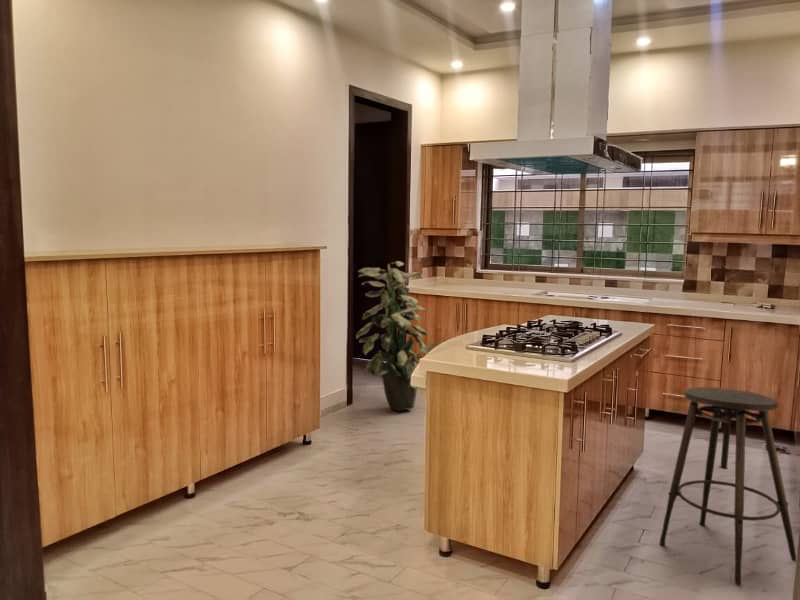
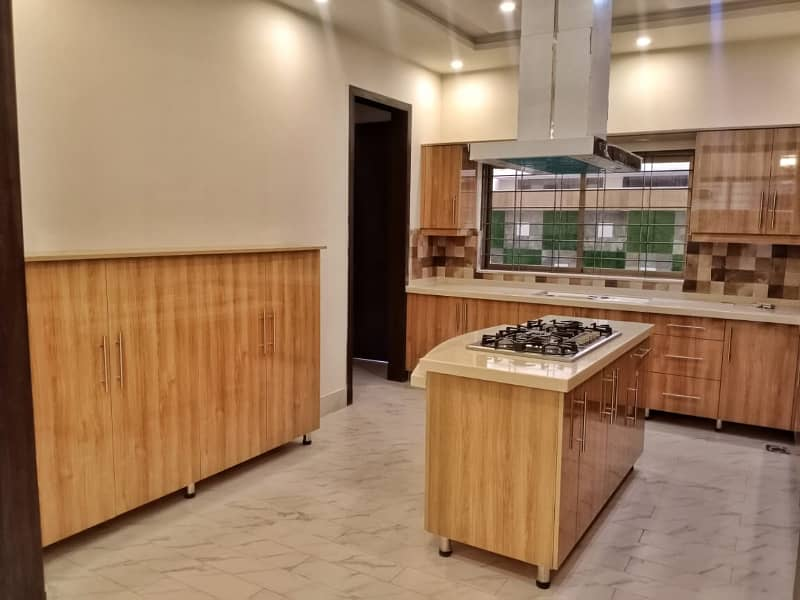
- indoor plant (394, 335)
- stool (735, 474)
